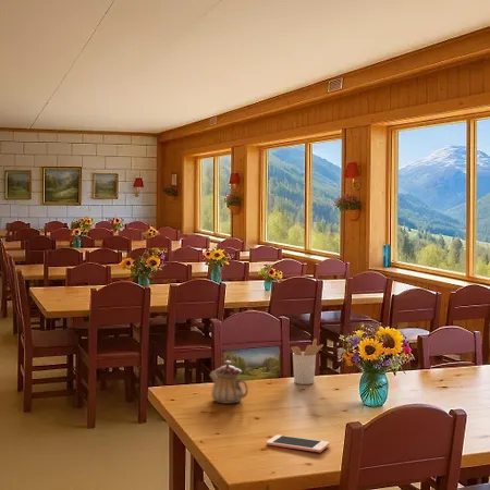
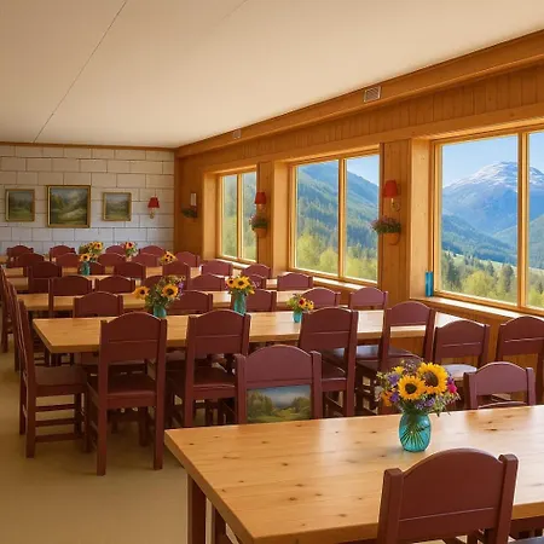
- cell phone (297, 443)
- teapot (229, 380)
- utensil holder (307, 362)
